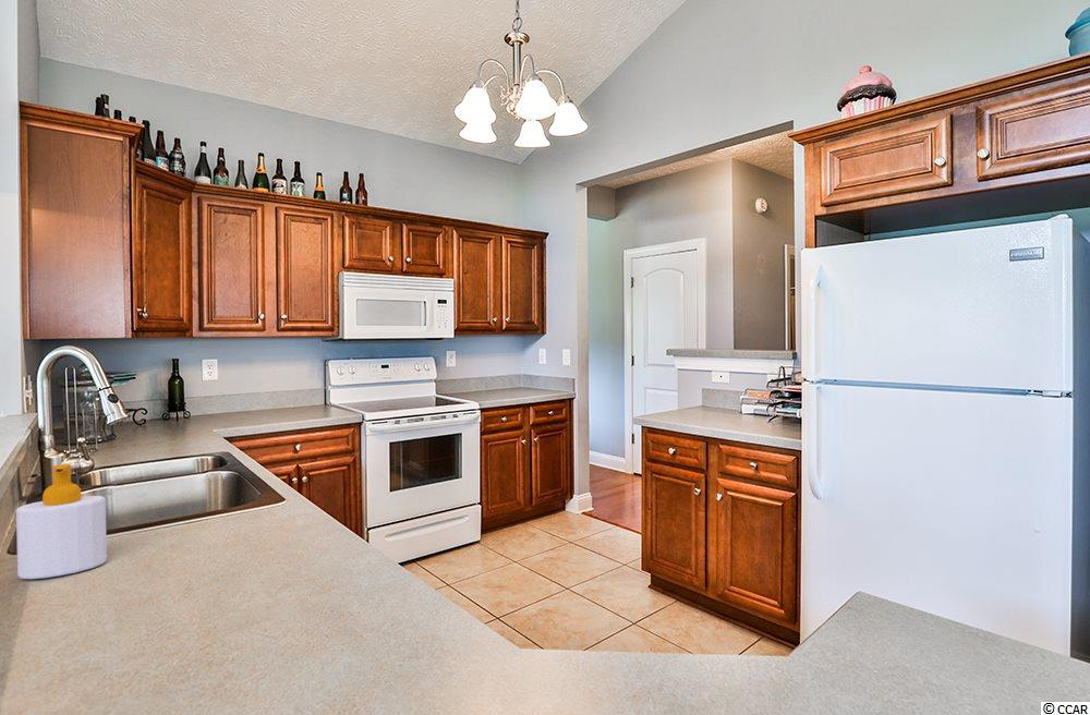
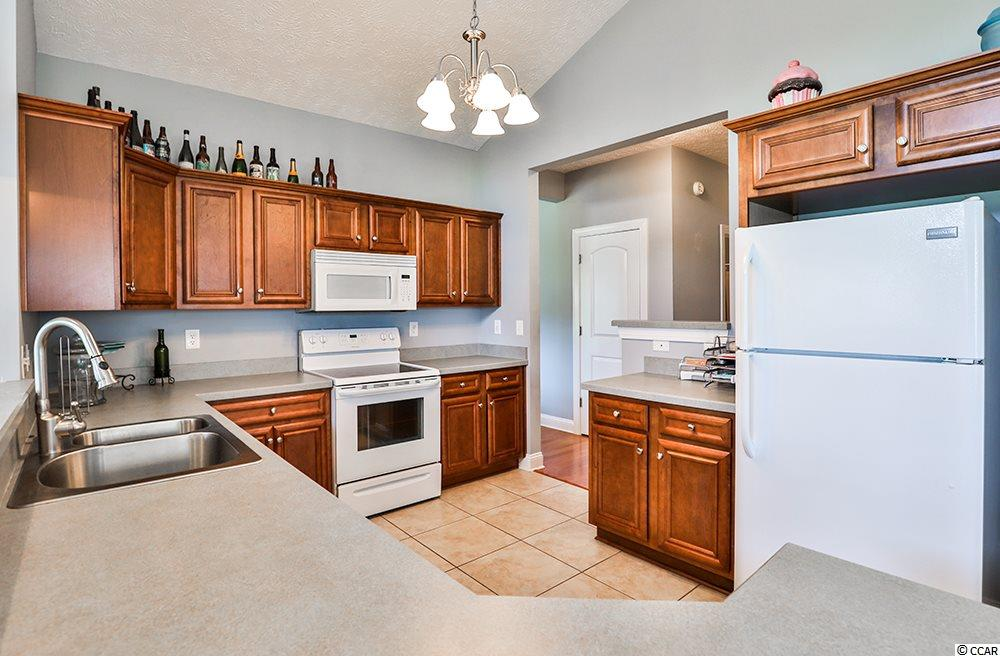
- soap bottle (62, 517)
